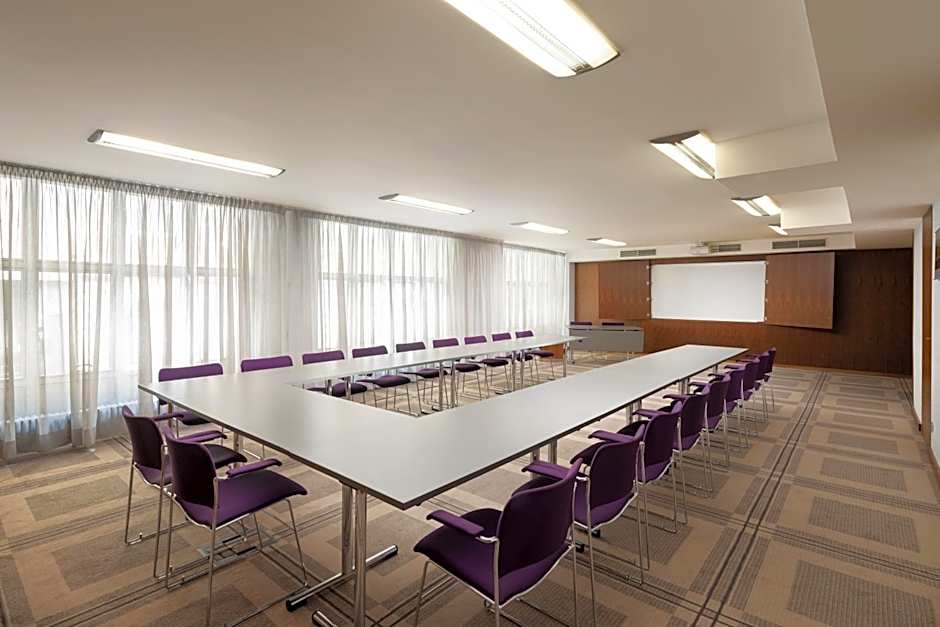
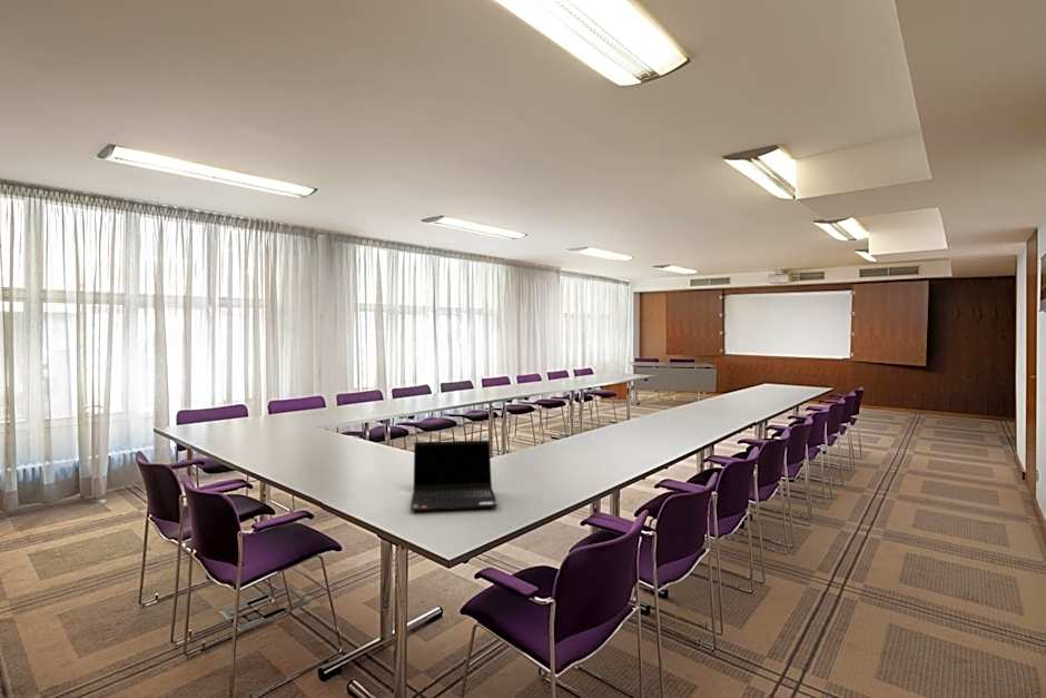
+ laptop computer (453, 473)
